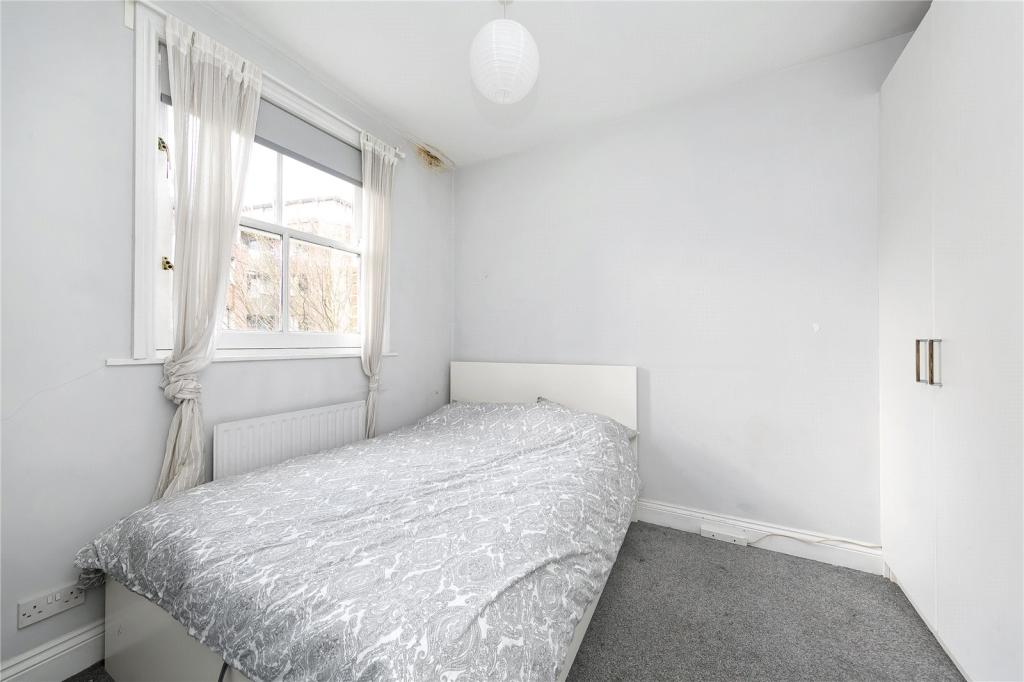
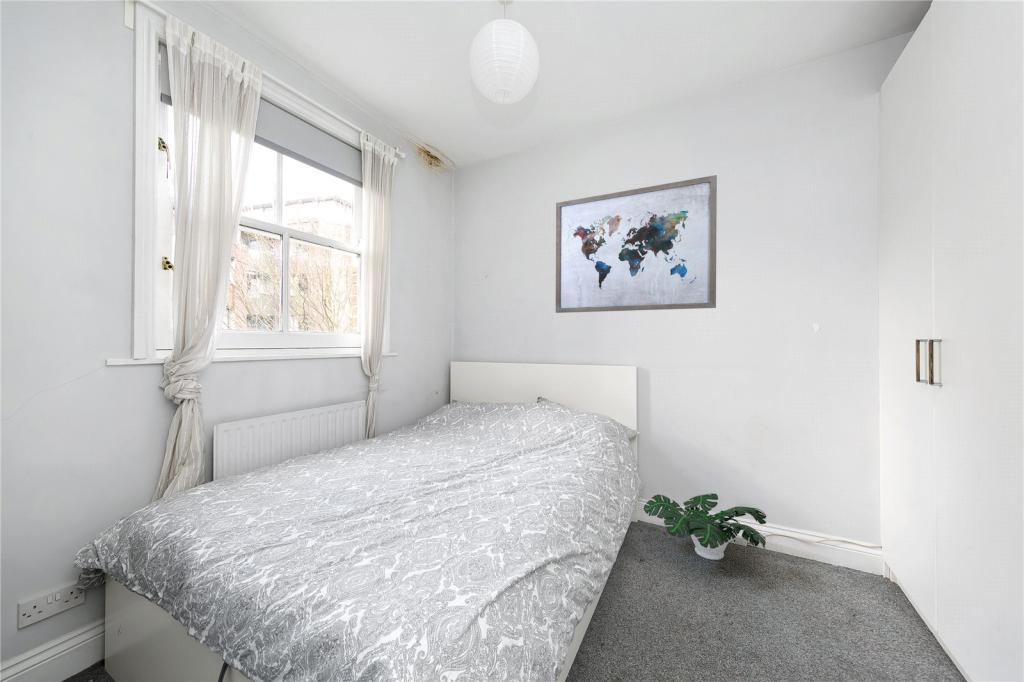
+ potted plant (701, 530)
+ wall art (628, 250)
